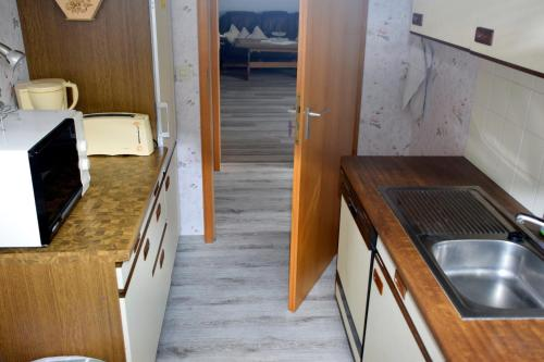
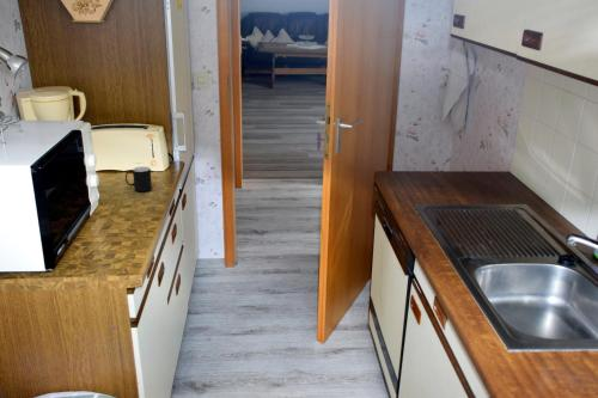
+ cup (138, 178)
